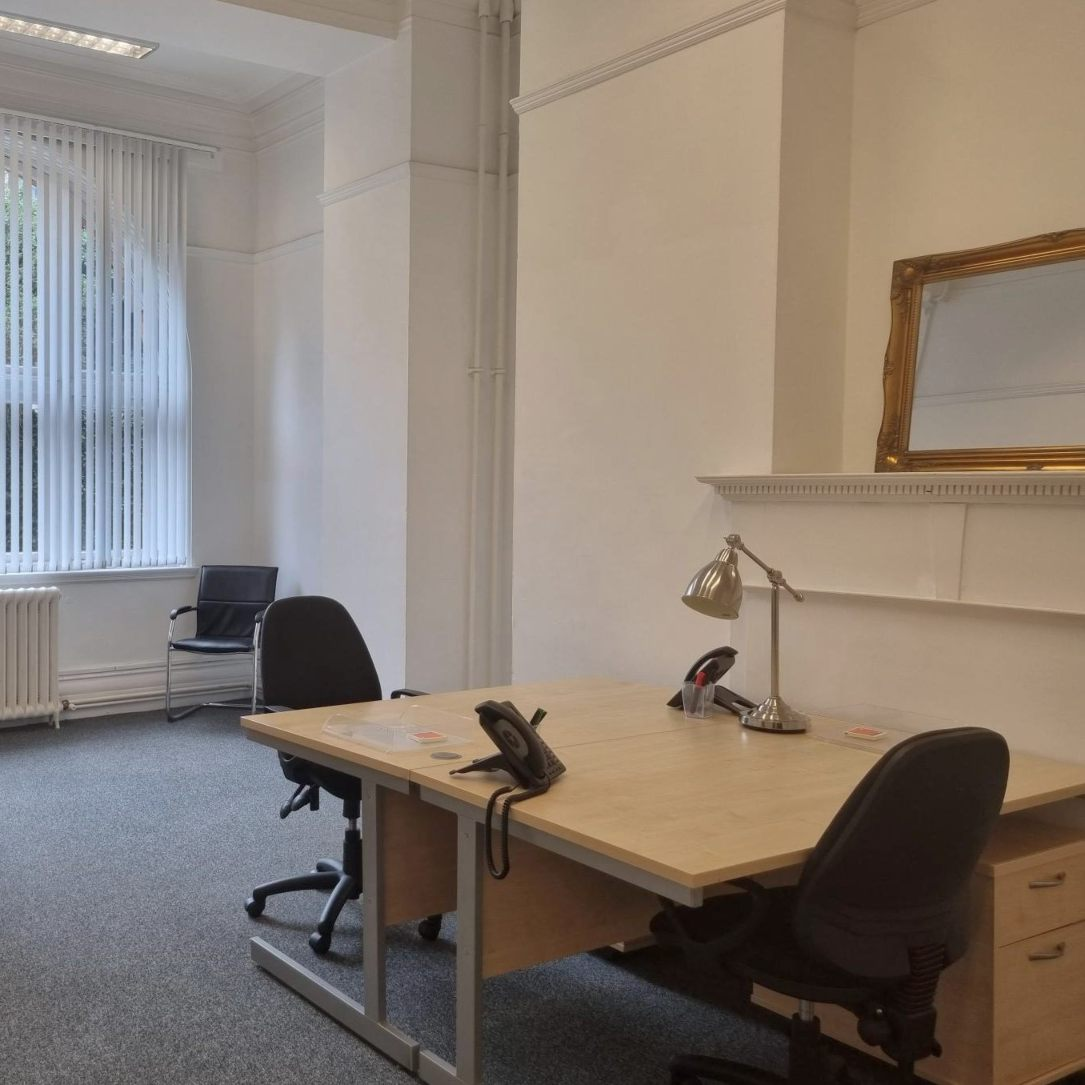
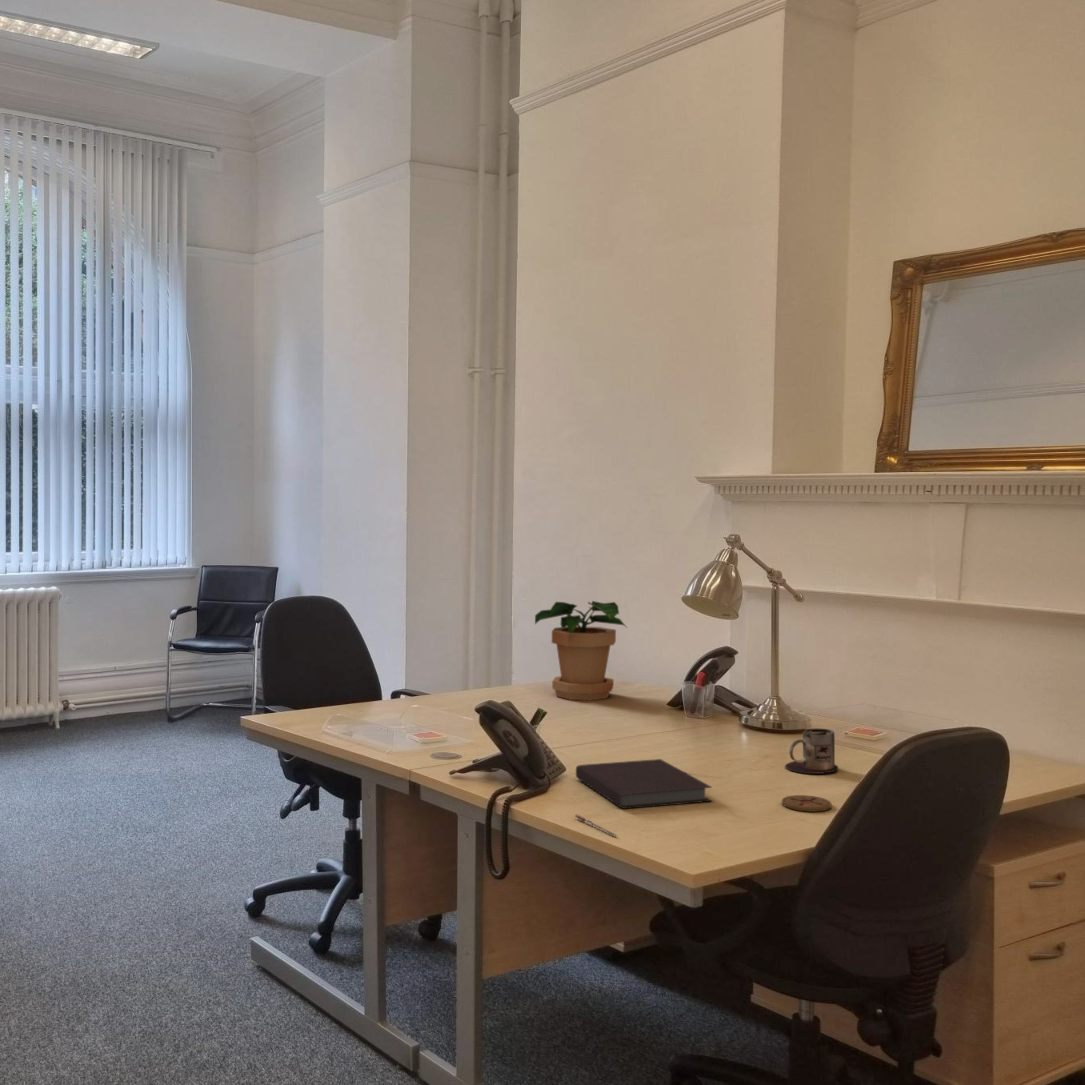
+ potted plant (579, 646)
+ coaster (806, 803)
+ mug (812, 749)
+ notebook (641, 782)
+ pen (595, 825)
